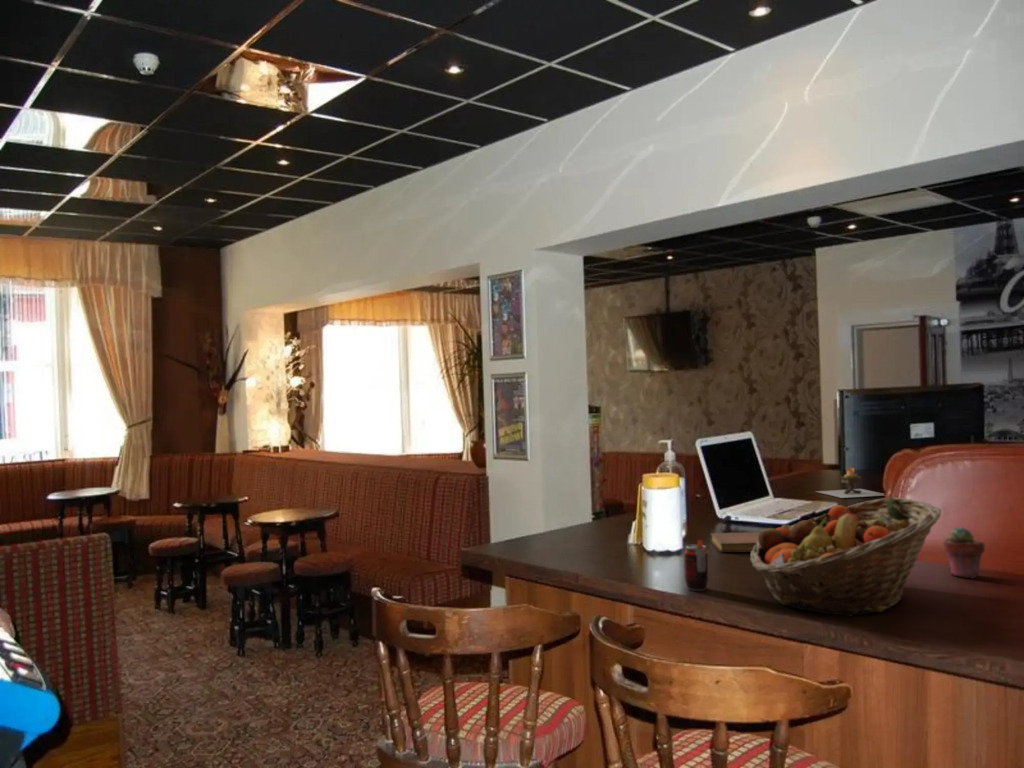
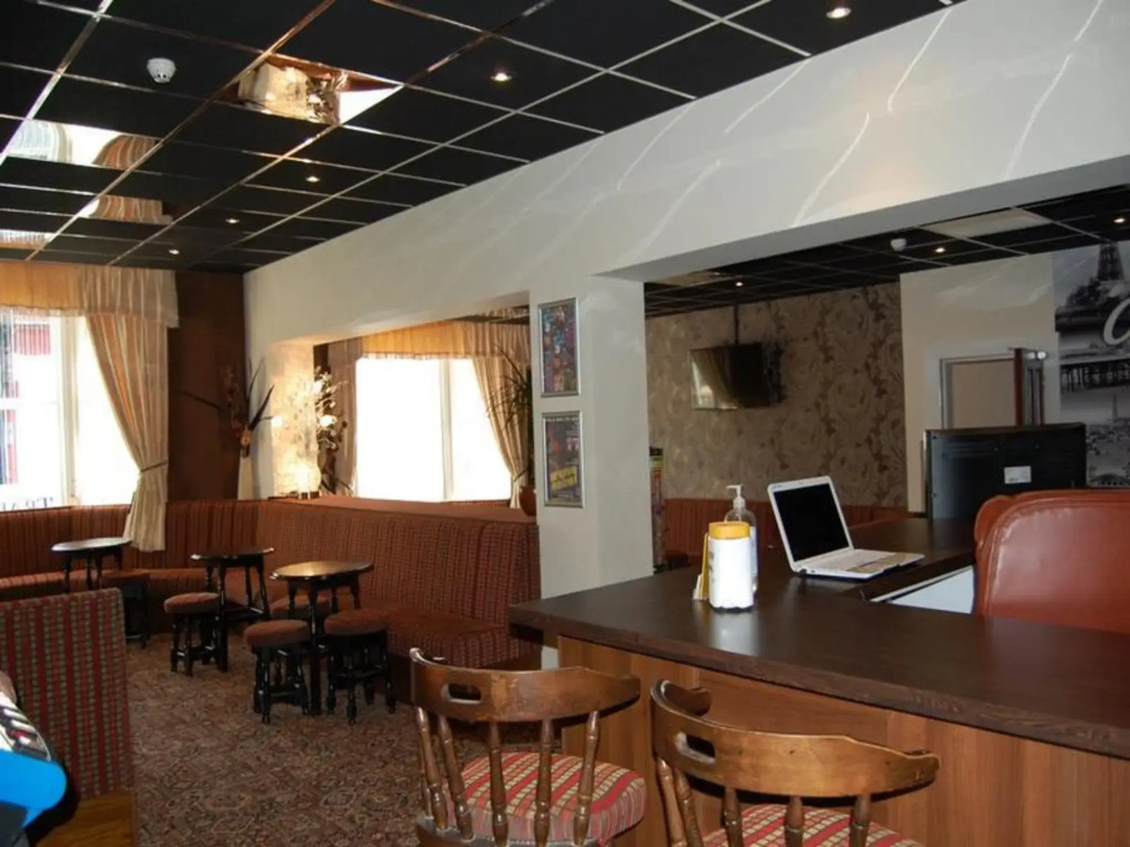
- fruit basket (841, 549)
- potted succulent (963, 550)
- notebook (757, 540)
- beverage can (696, 563)
- candle (851, 480)
